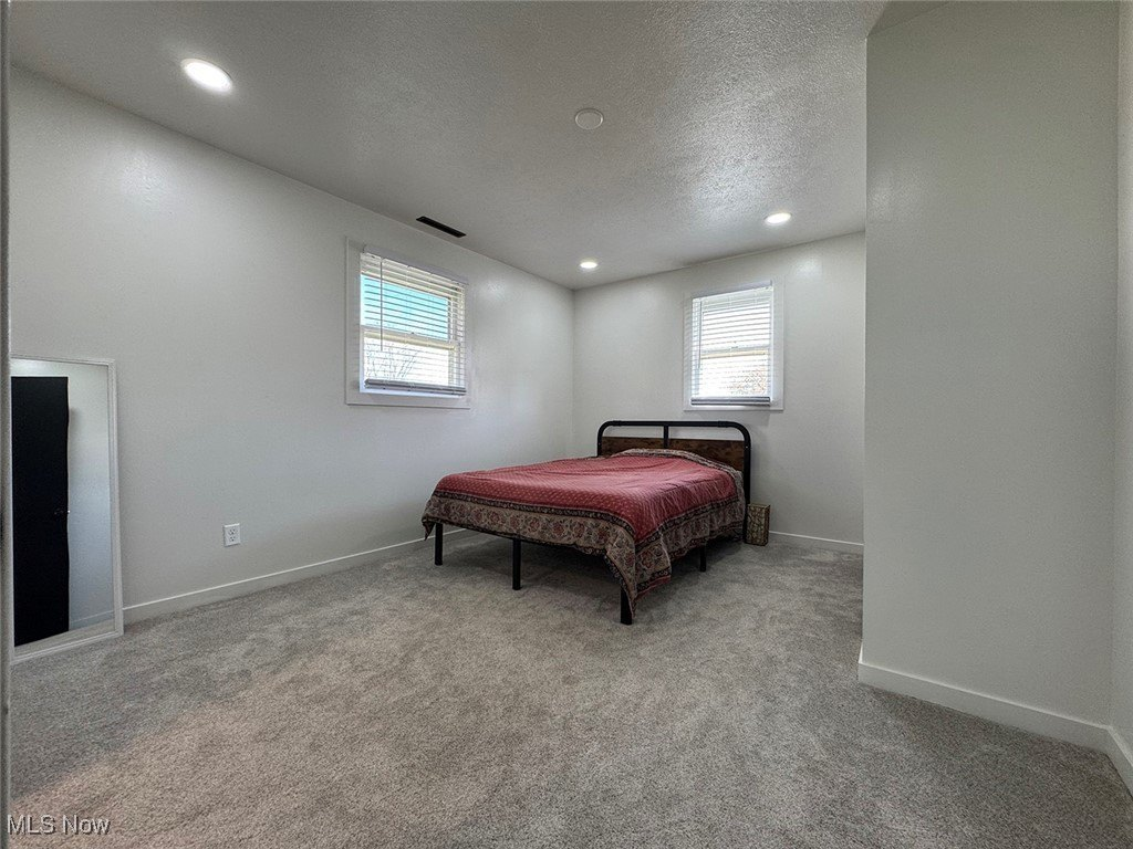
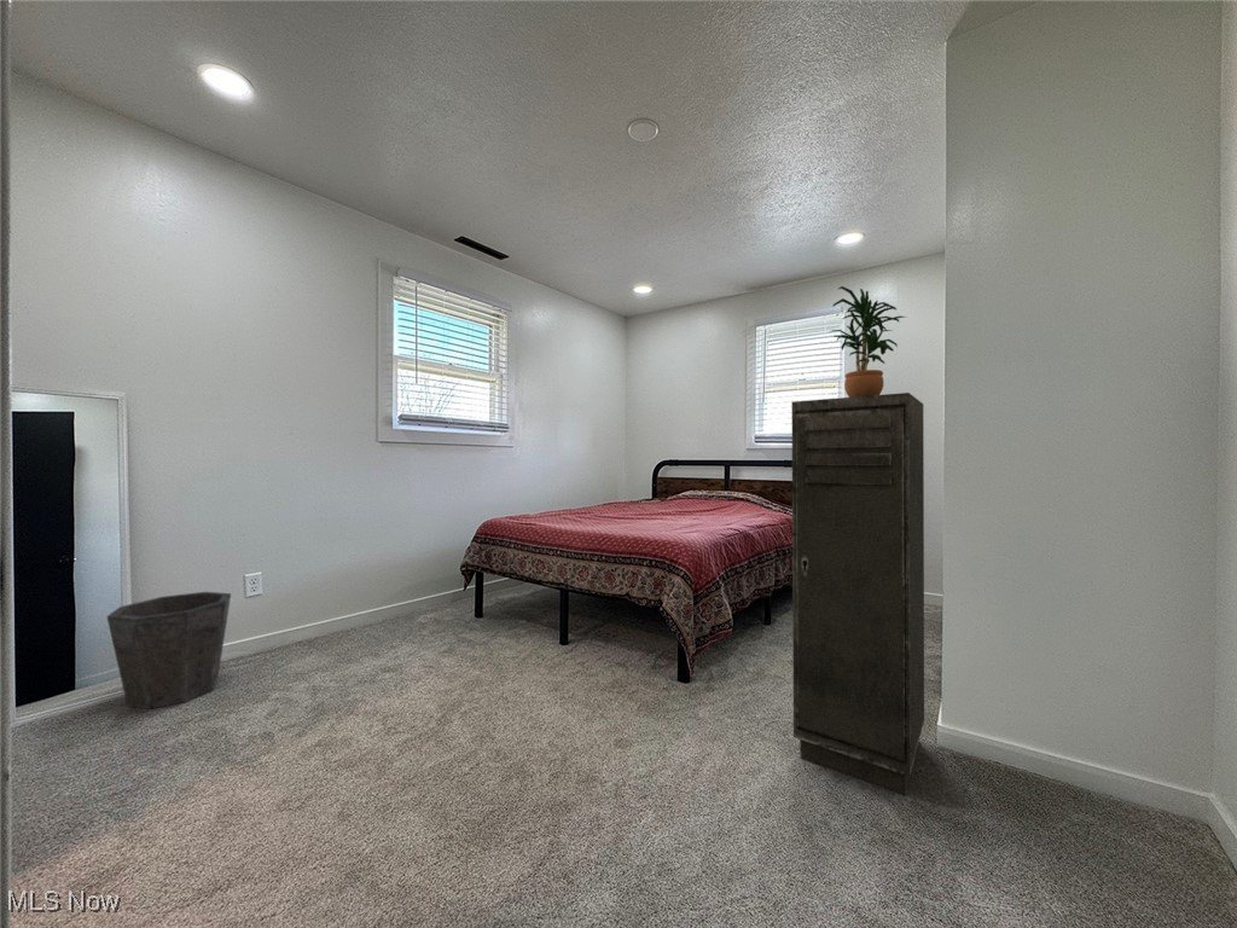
+ storage cabinet (859, 576)
+ waste bin (174, 648)
+ potted plant (869, 342)
